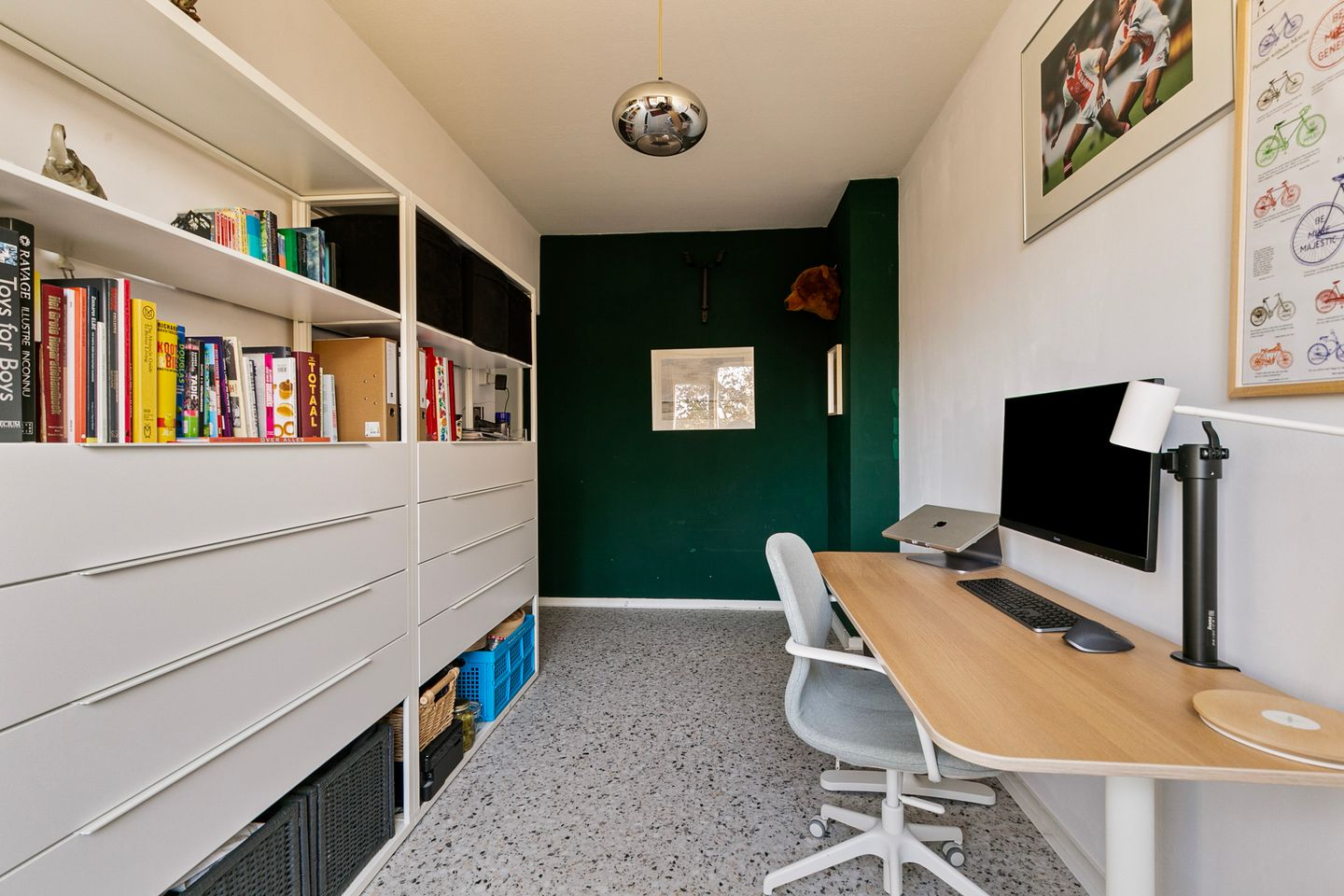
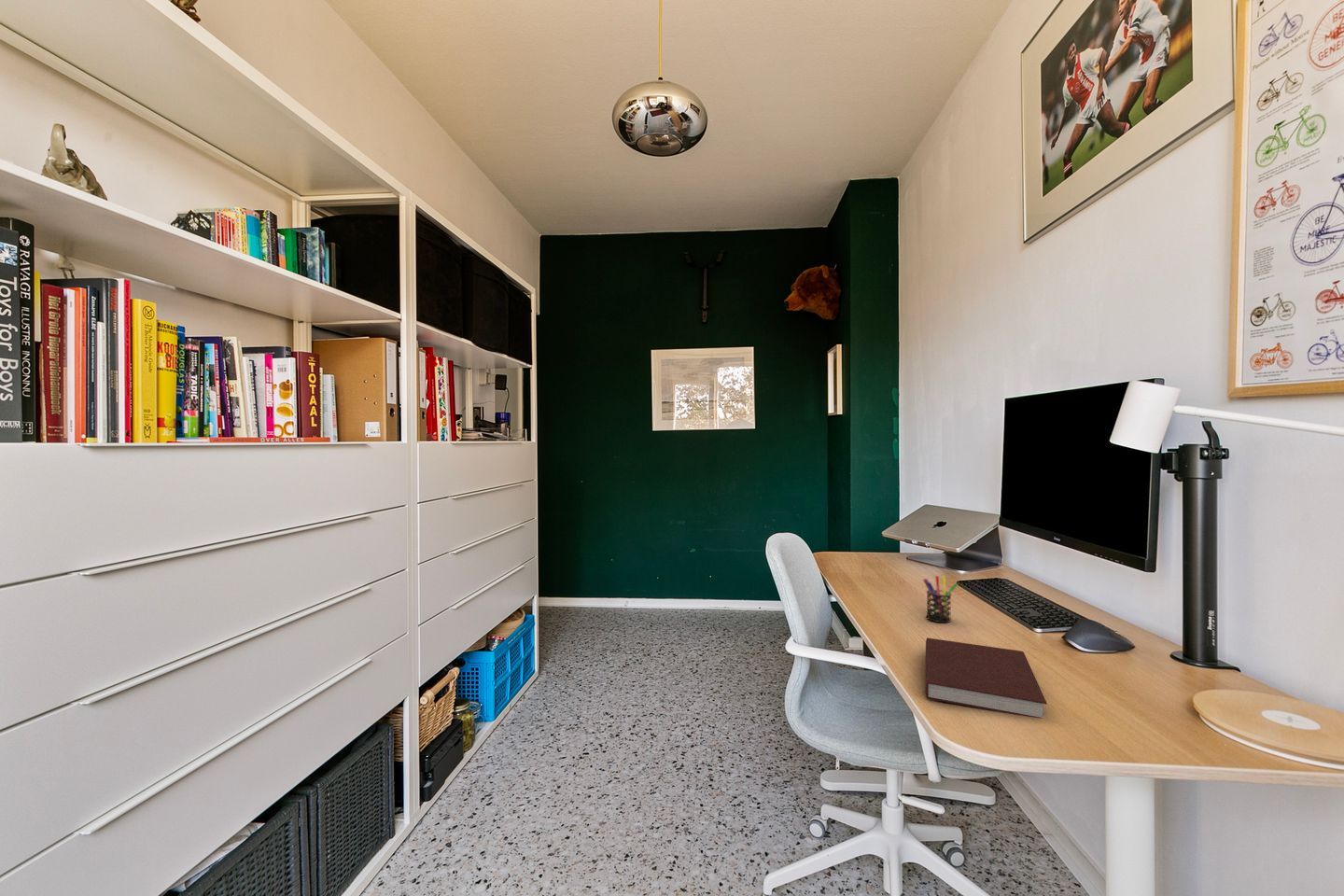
+ notebook (977, 673)
+ pen holder (941, 596)
